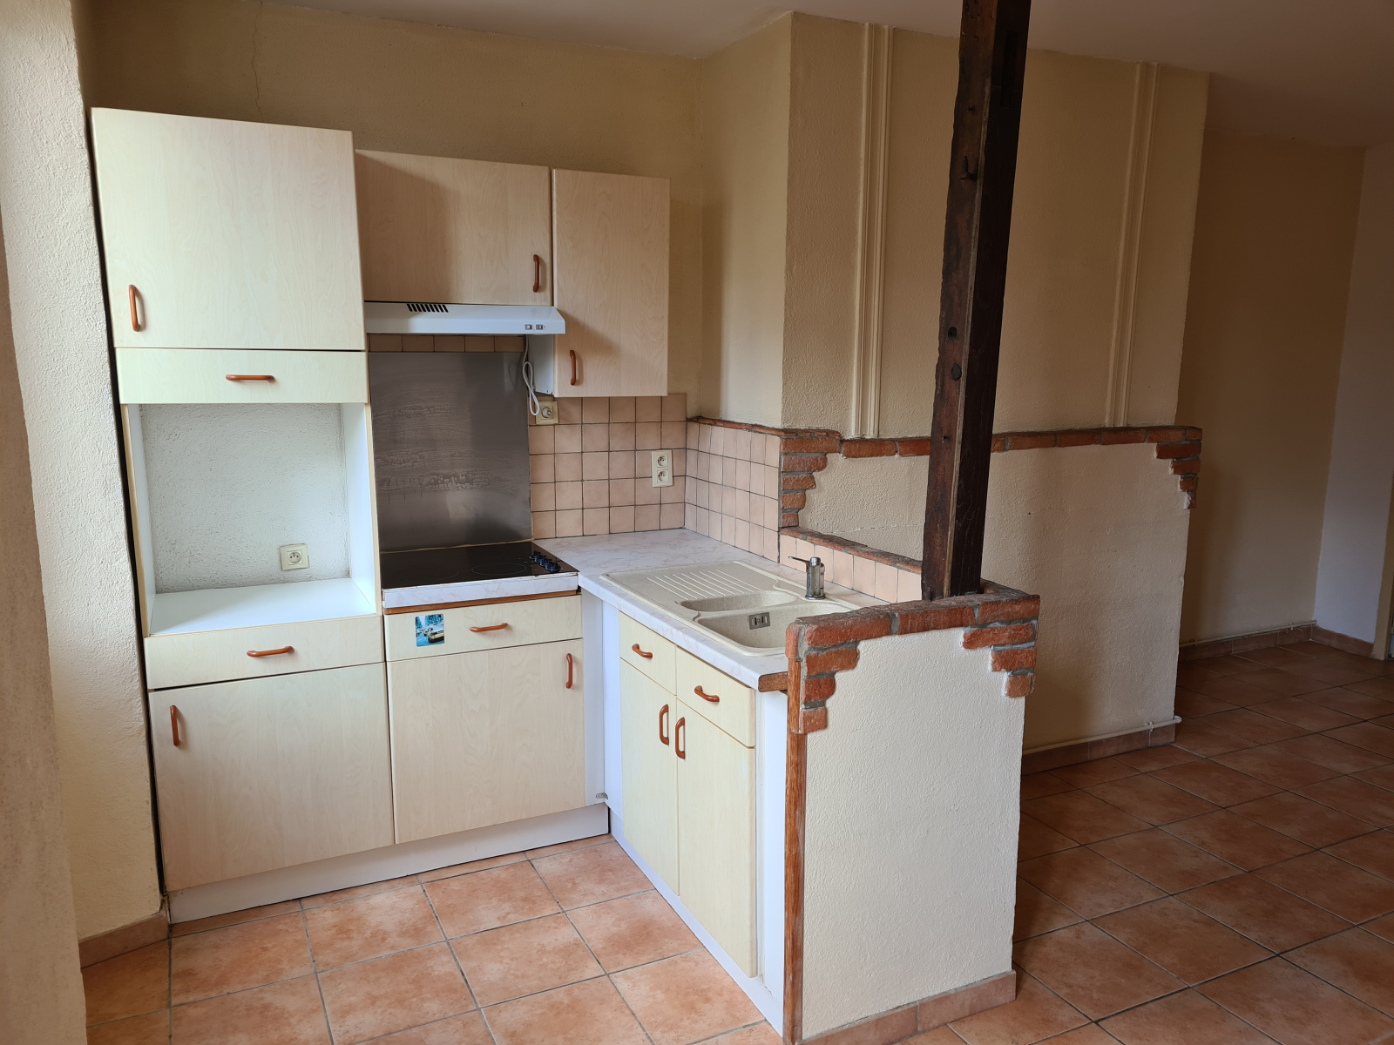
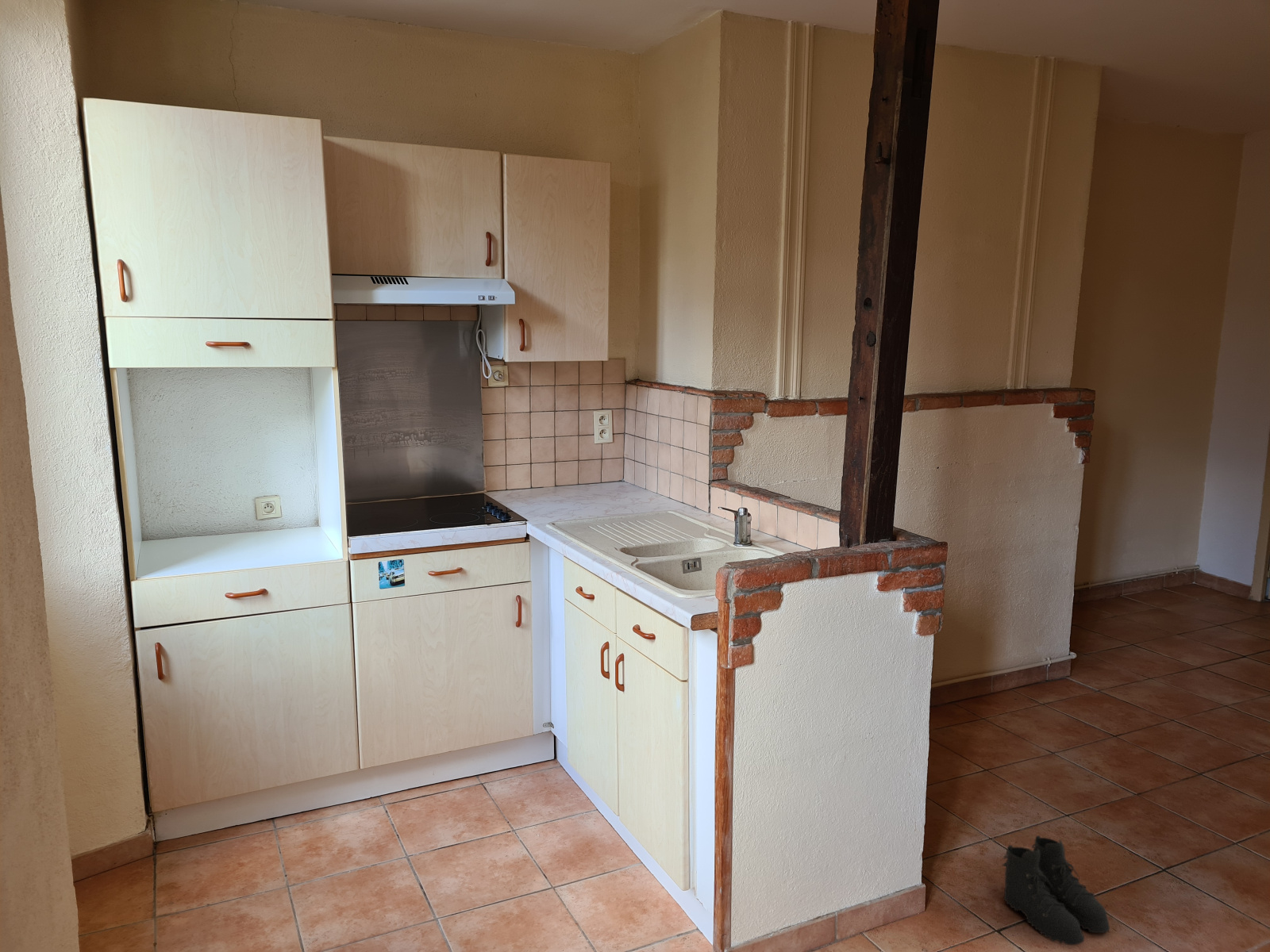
+ boots (1056, 883)
